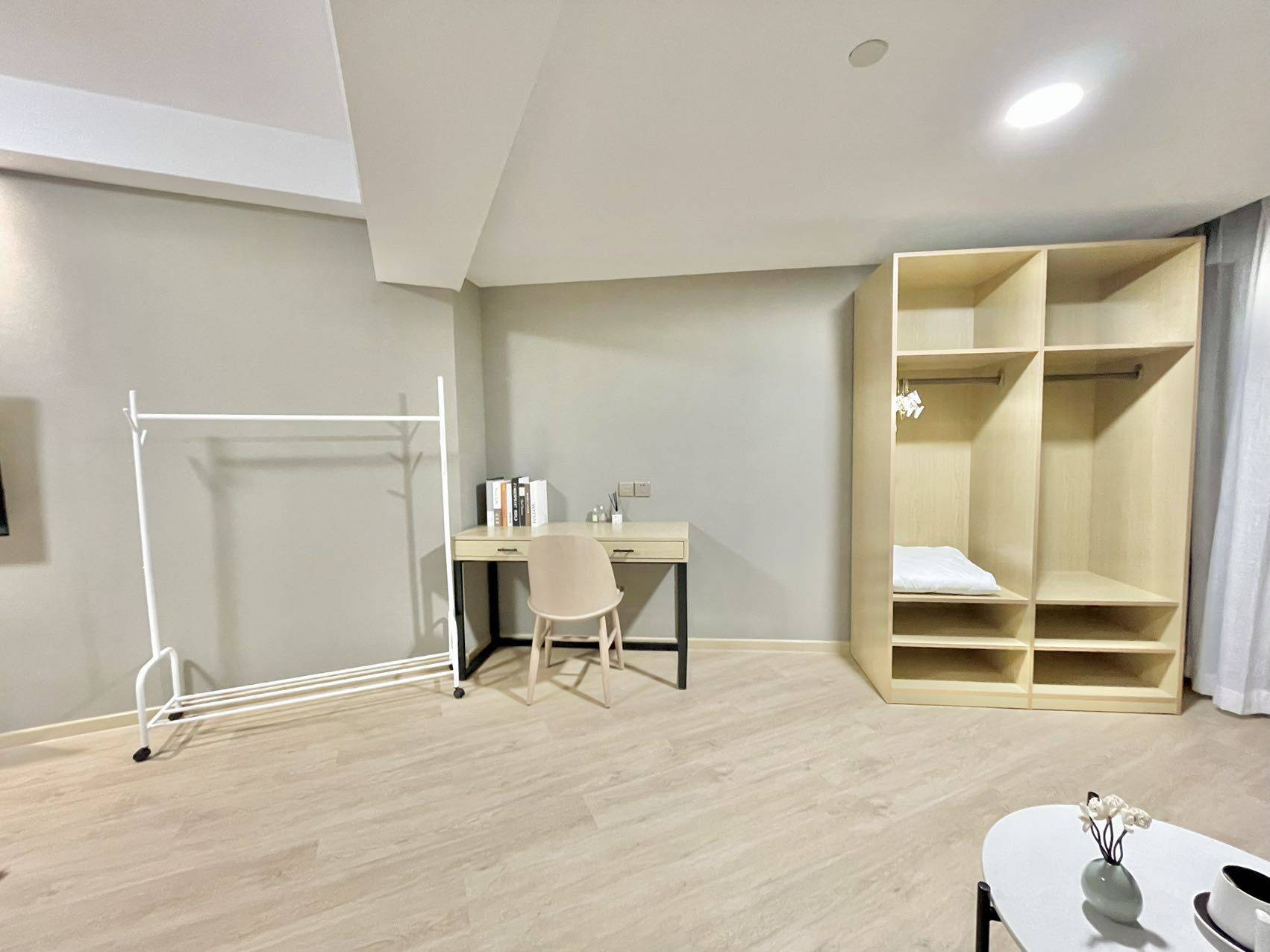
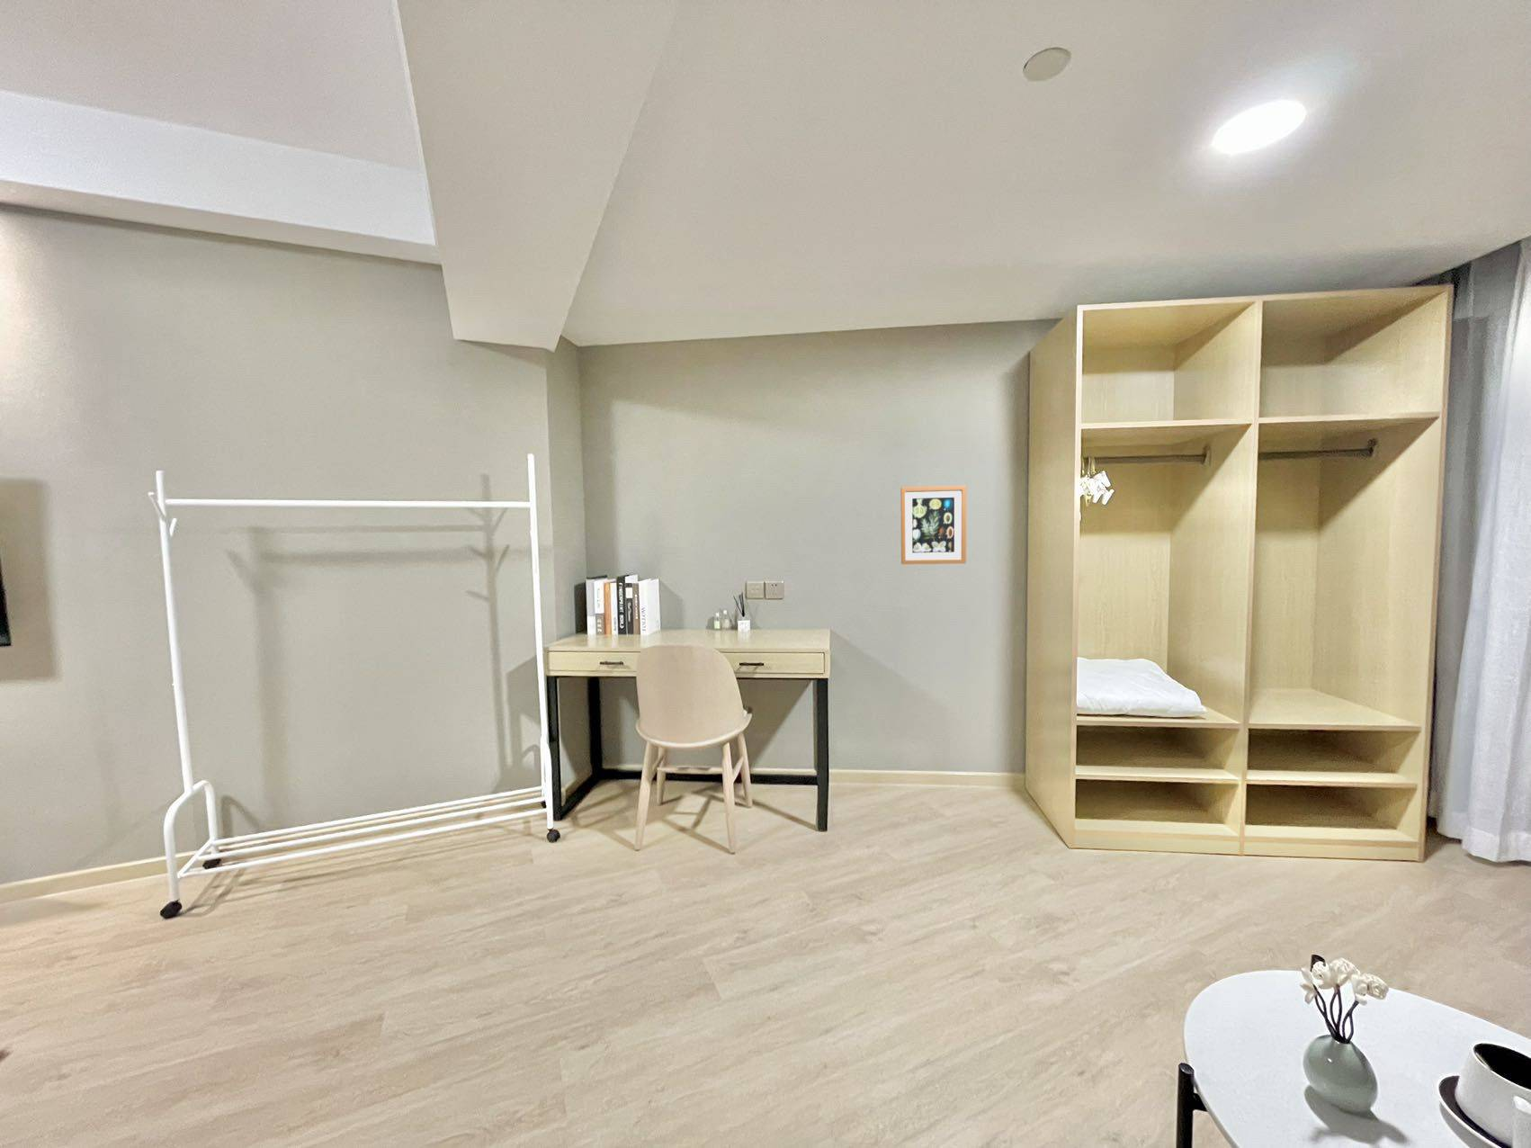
+ wall art (933, 525)
